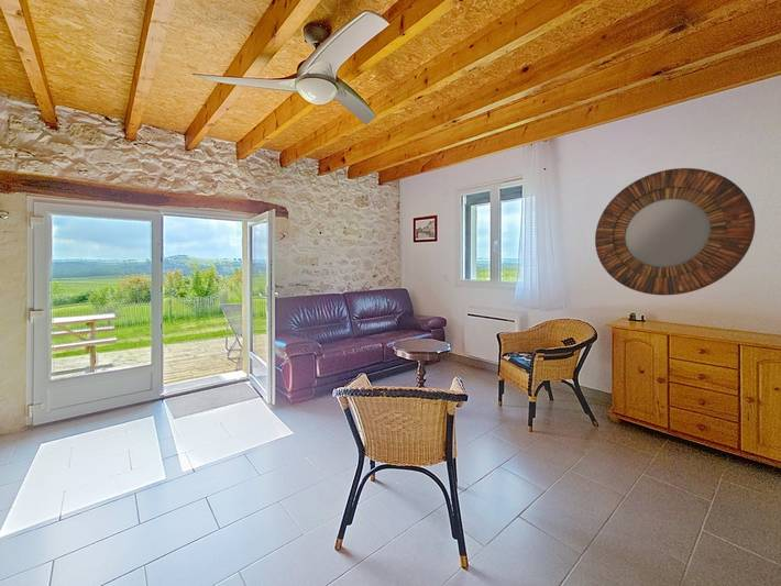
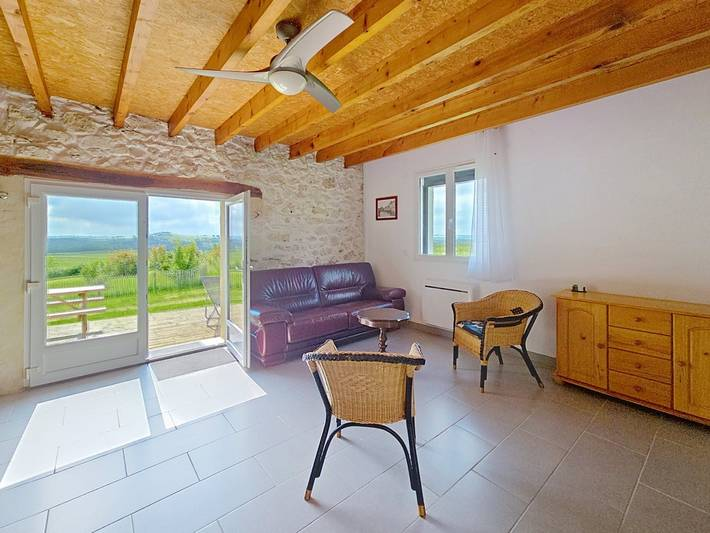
- home mirror (663, 233)
